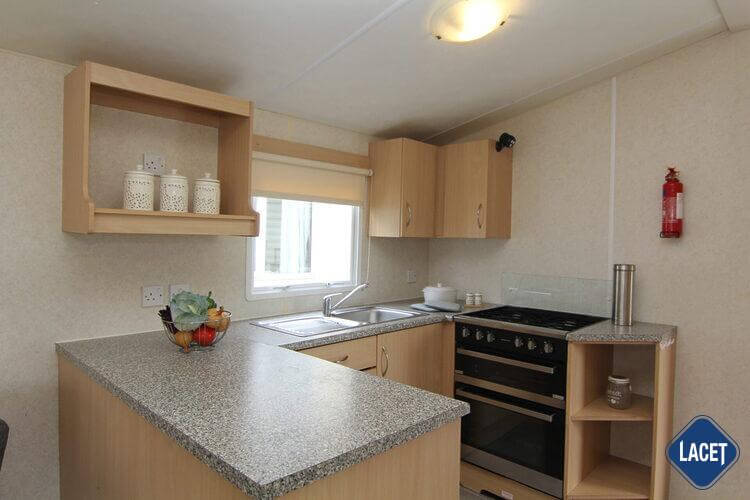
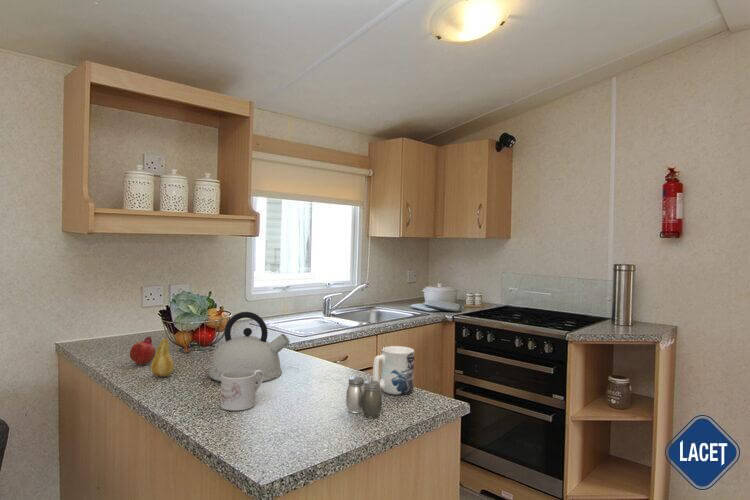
+ mug (243, 388)
+ kettle (250, 342)
+ fruit (142, 350)
+ salt and pepper shaker (363, 396)
+ fruit (162, 356)
+ mug (395, 371)
